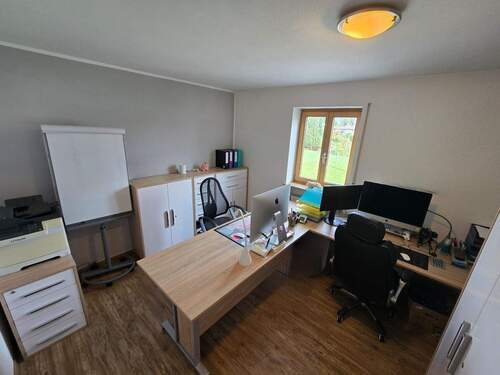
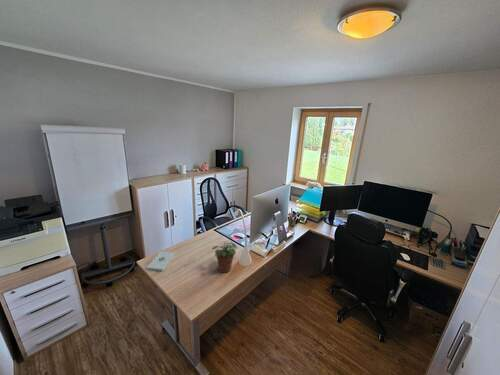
+ notepad (161, 260)
+ potted plant (224, 257)
